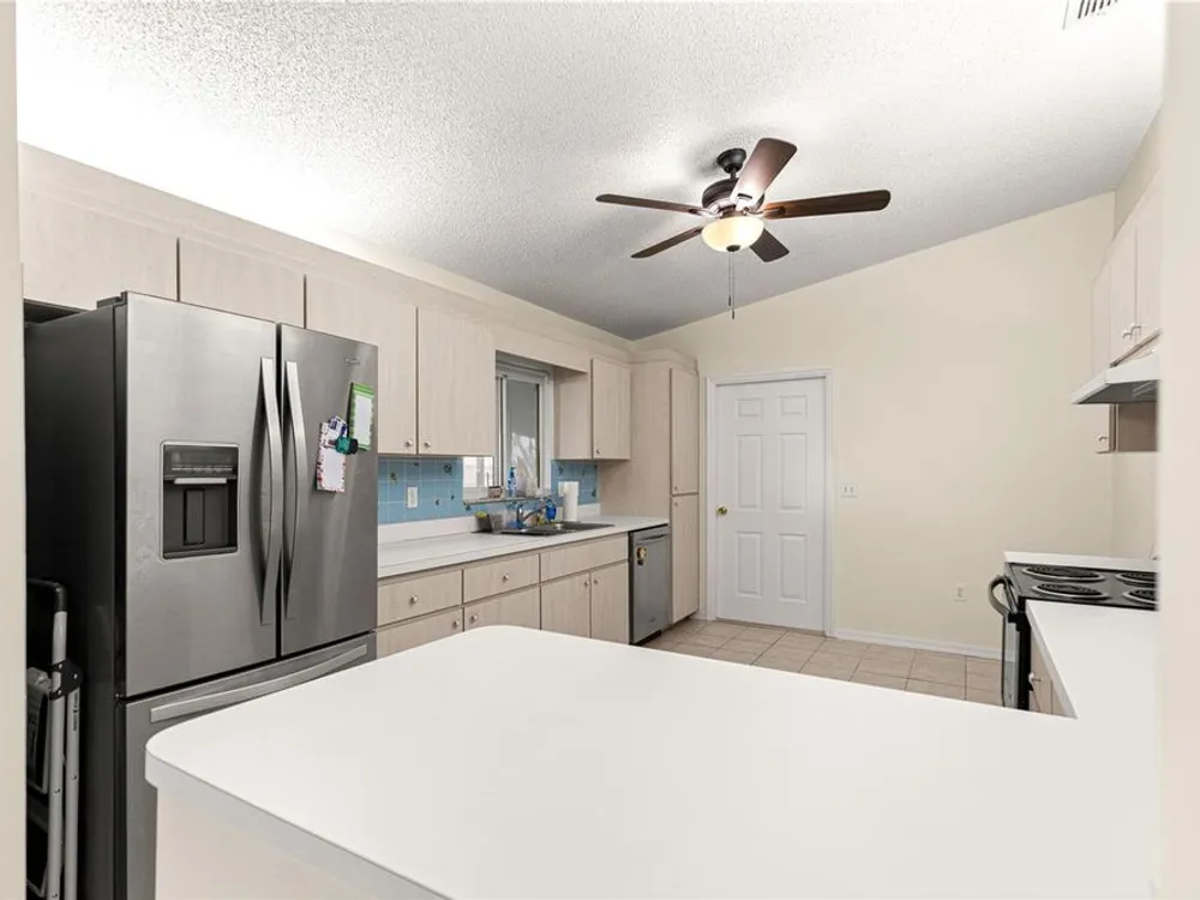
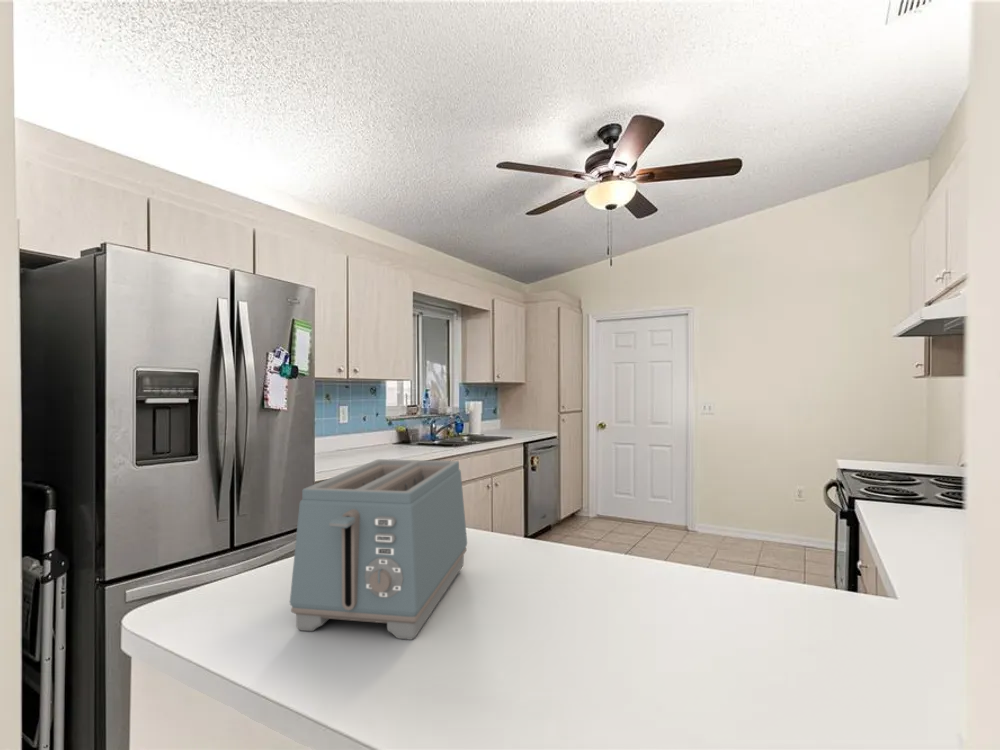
+ toaster (387, 537)
